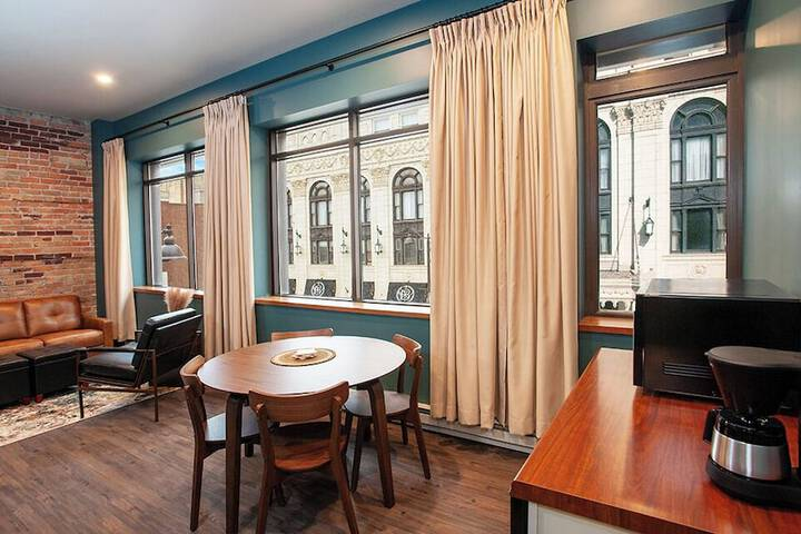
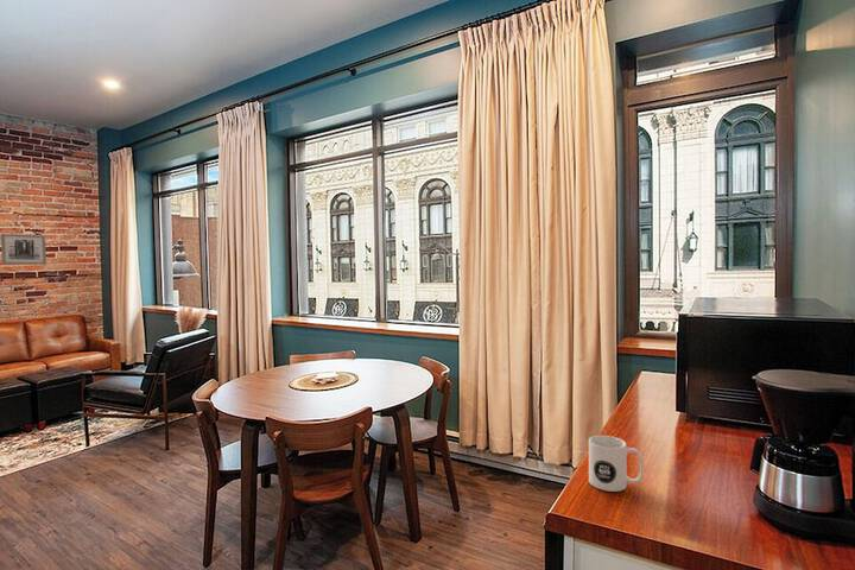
+ wall art (24, 249)
+ mug (615, 463)
